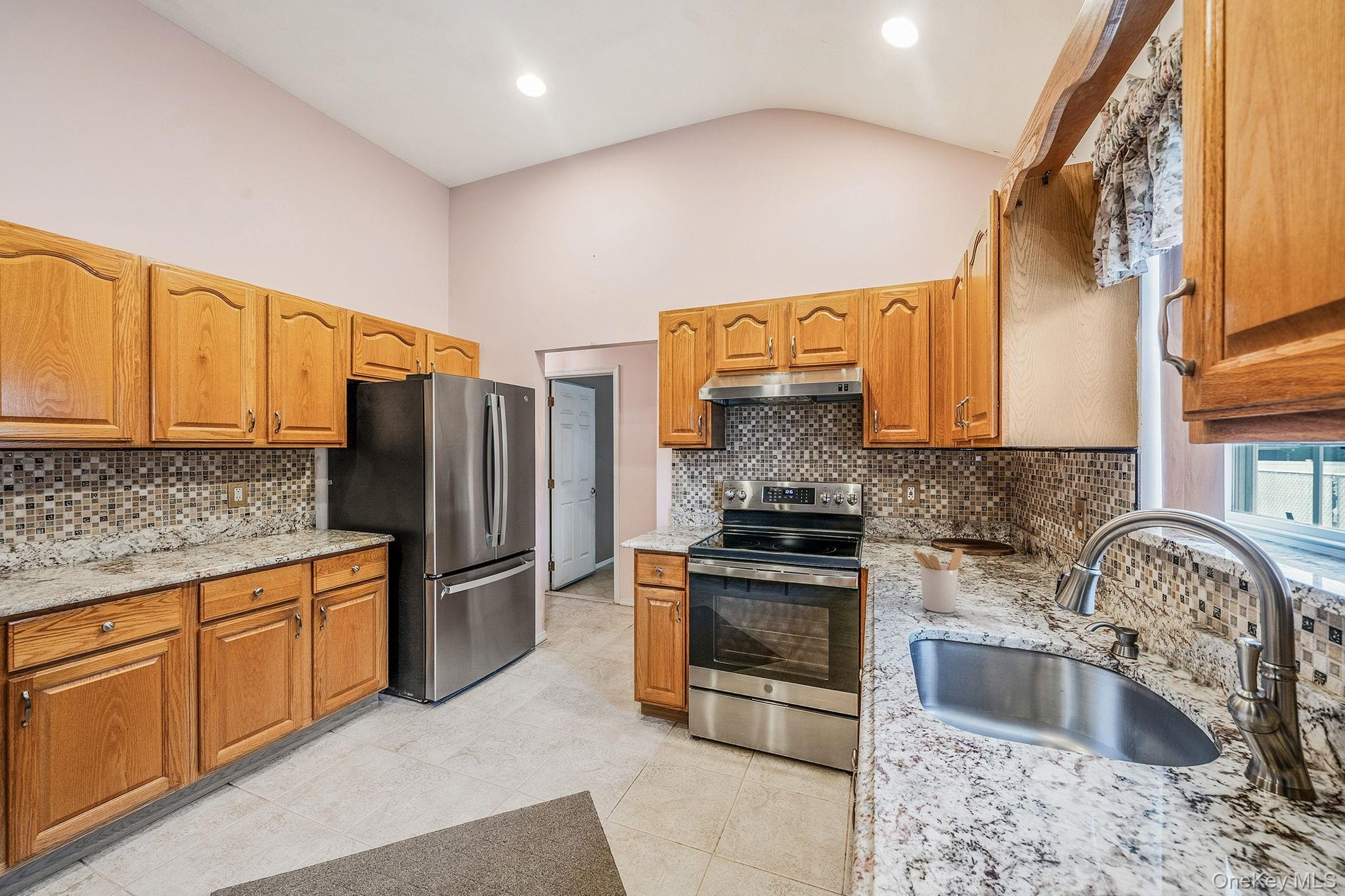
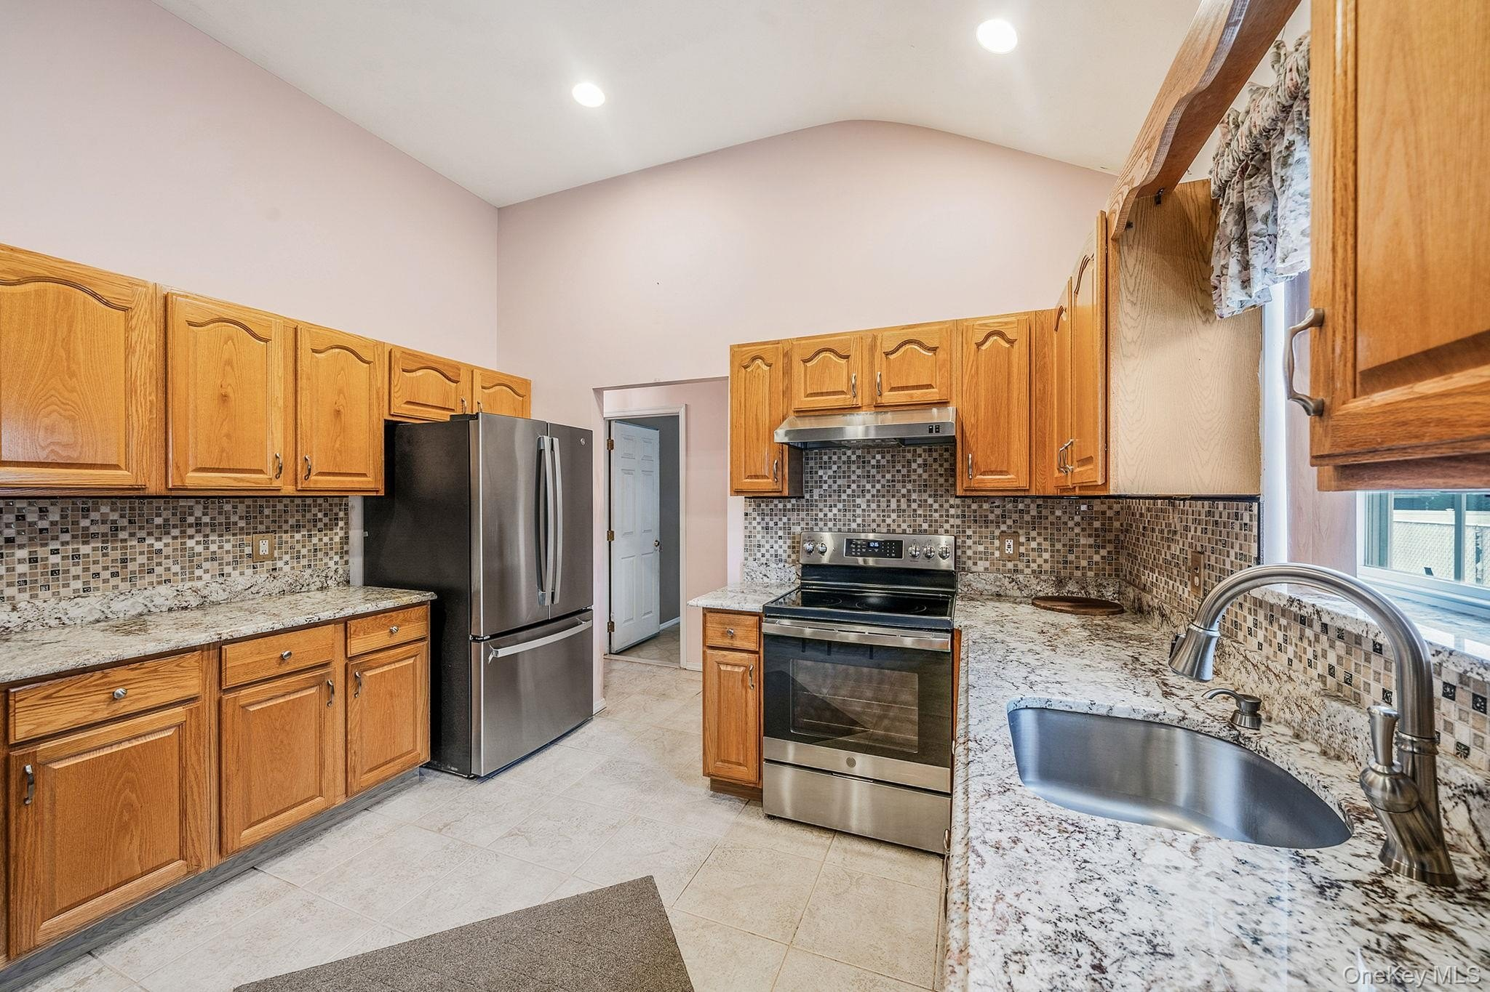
- utensil holder (935, 578)
